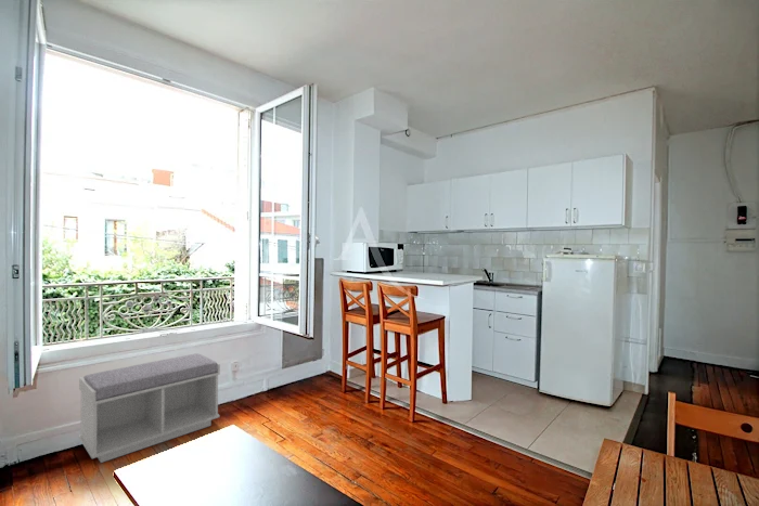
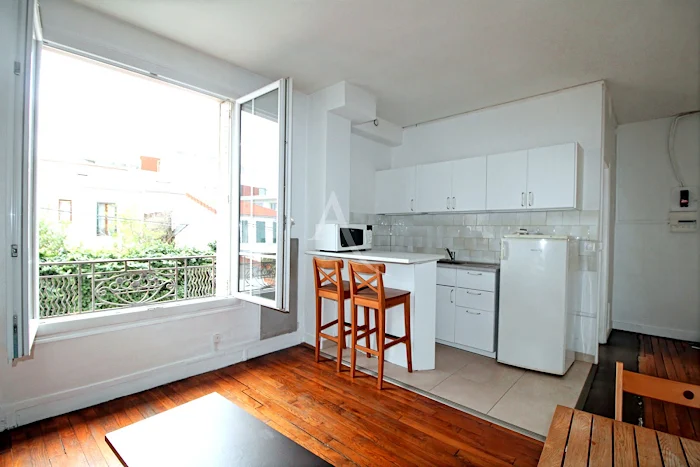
- bench (154, 400)
